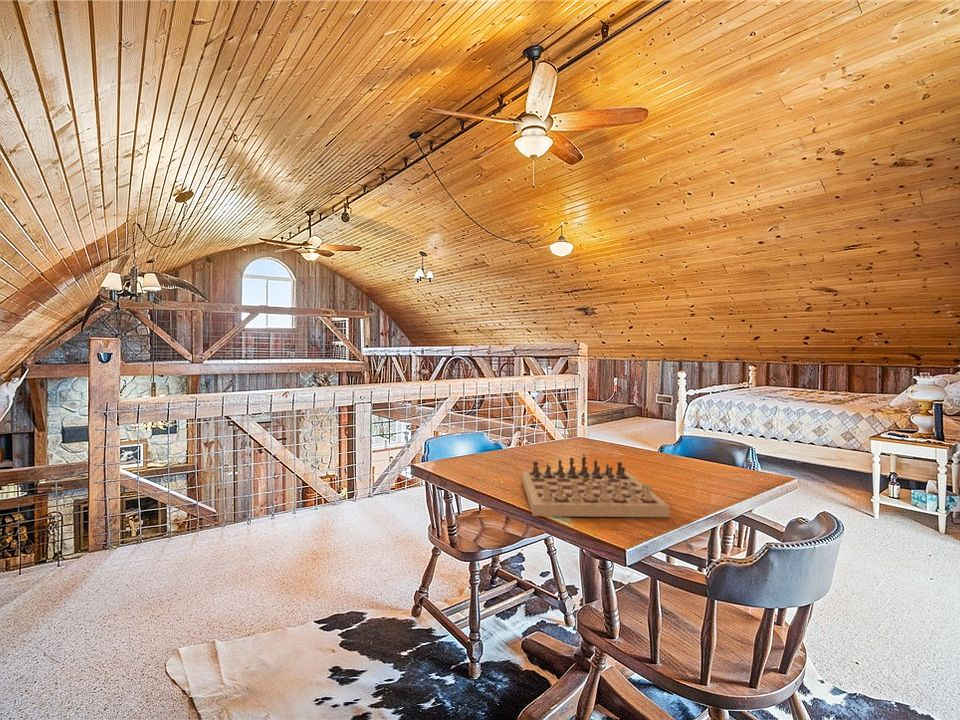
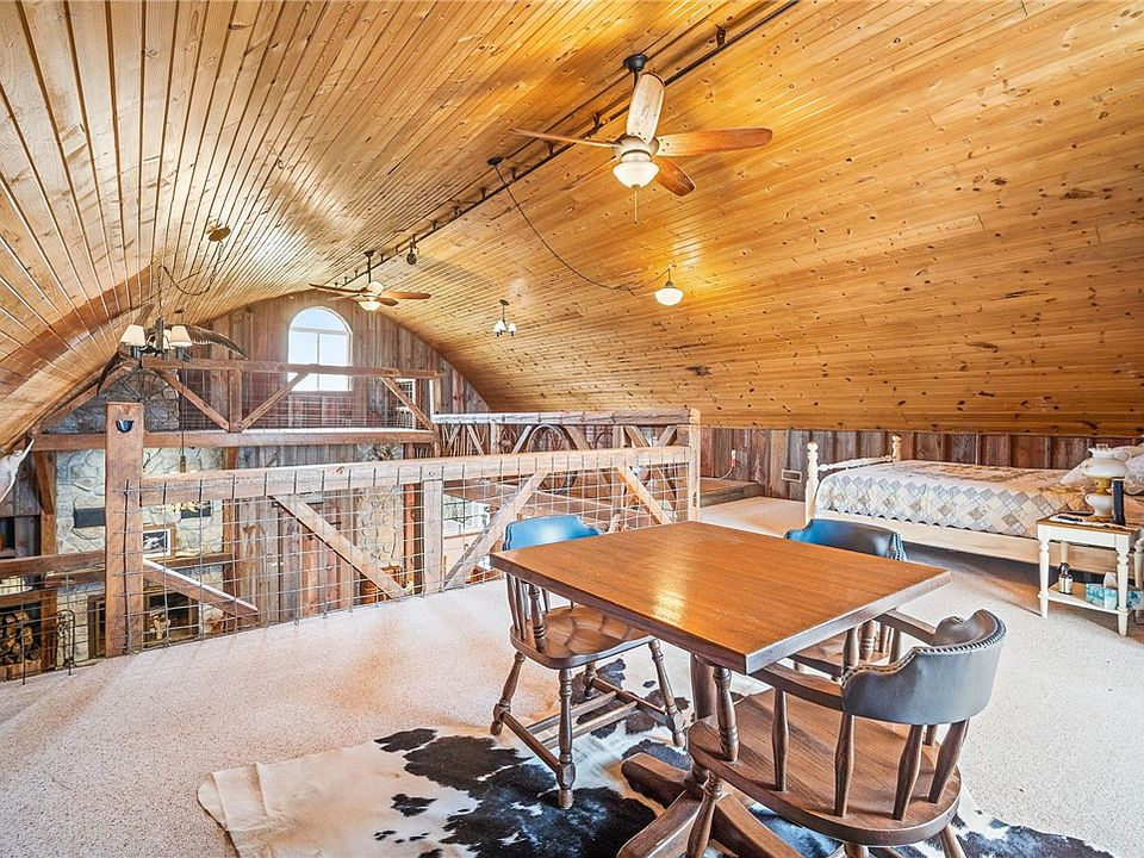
- chess set (586, 479)
